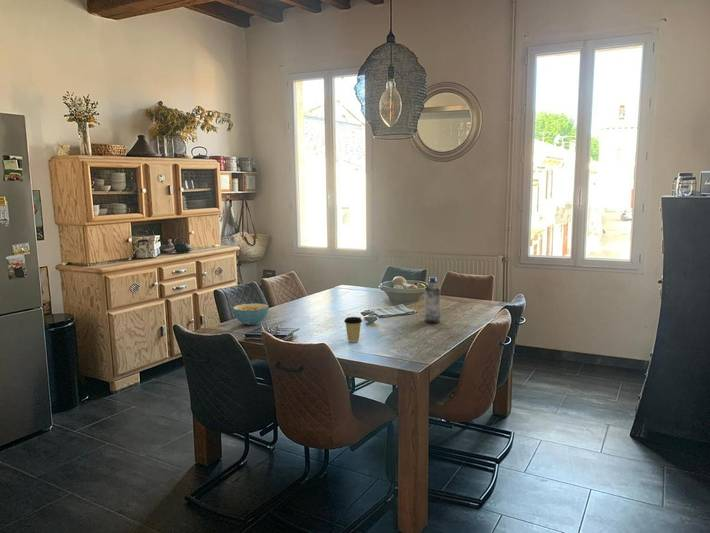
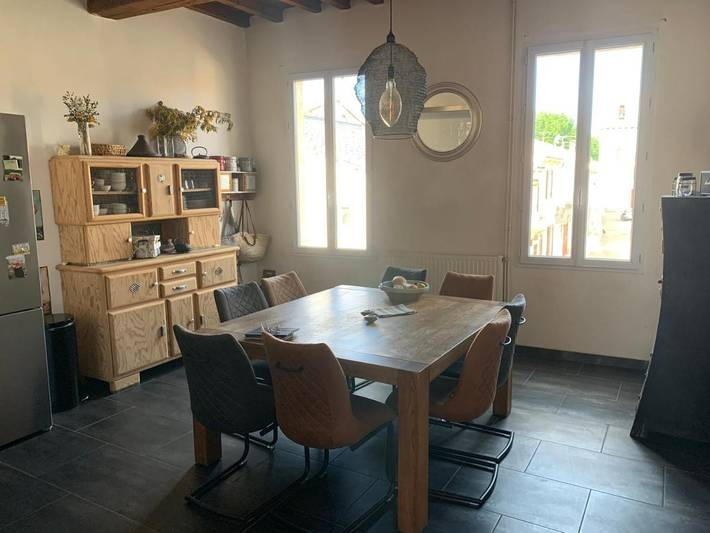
- water bottle (432, 299)
- cereal bowl (251, 315)
- coffee cup (353, 329)
